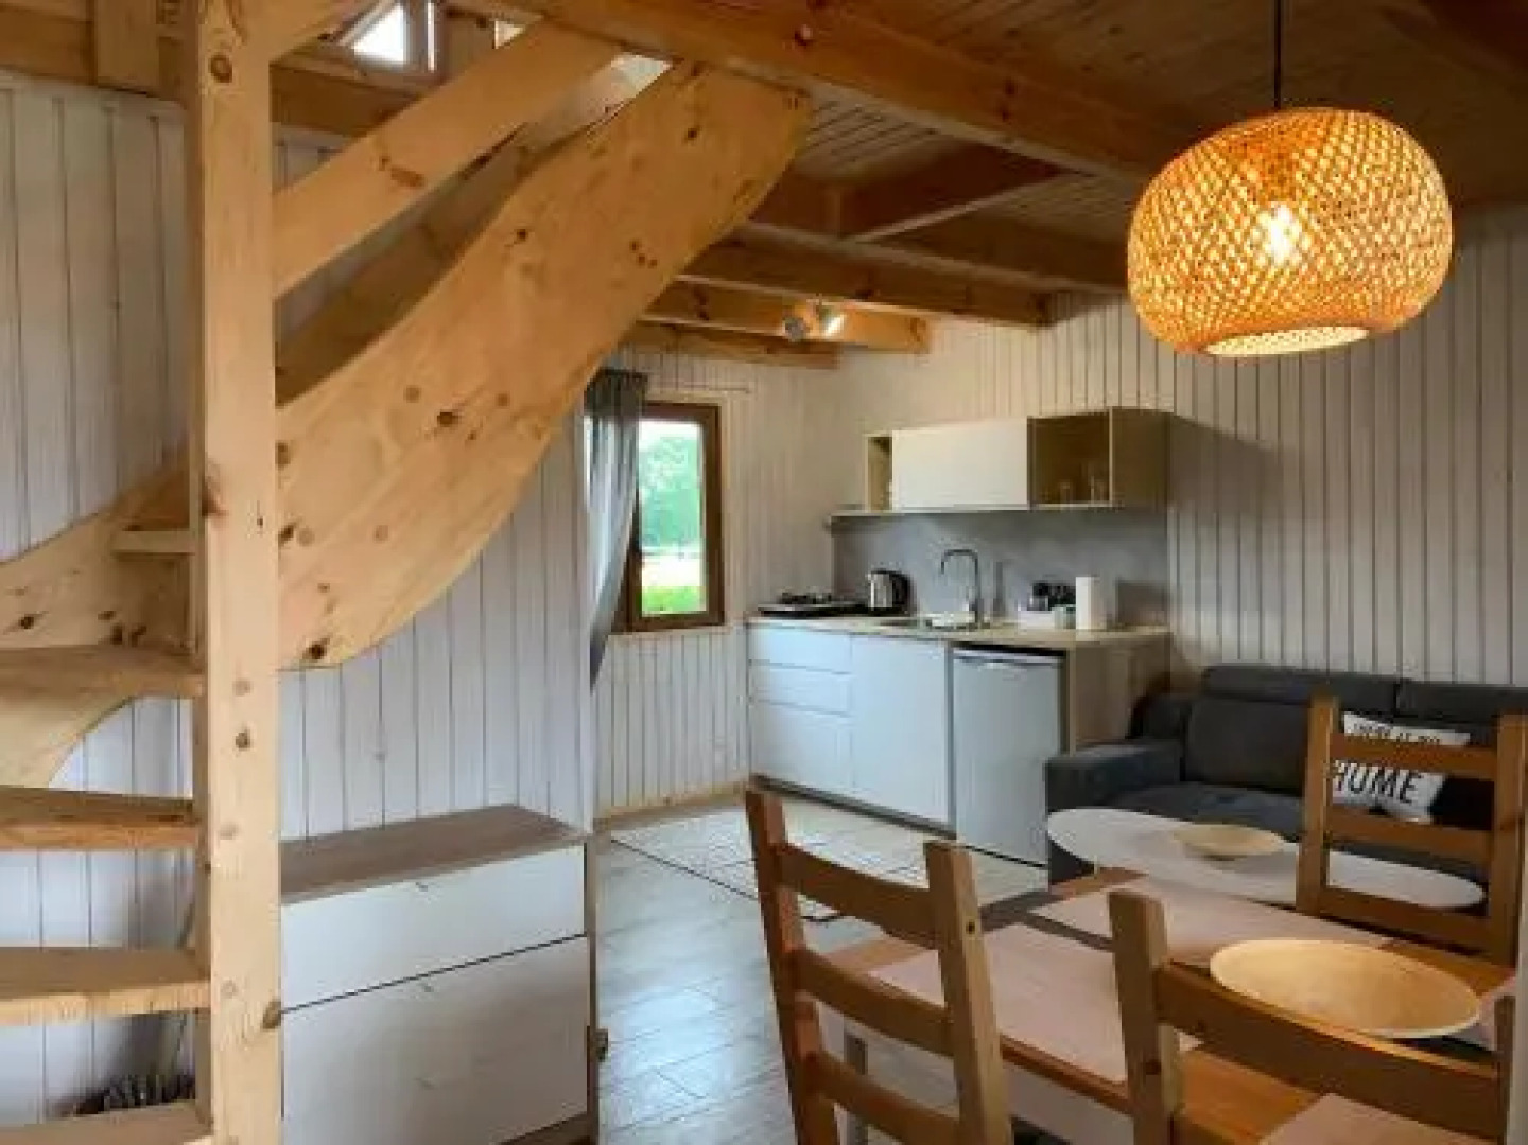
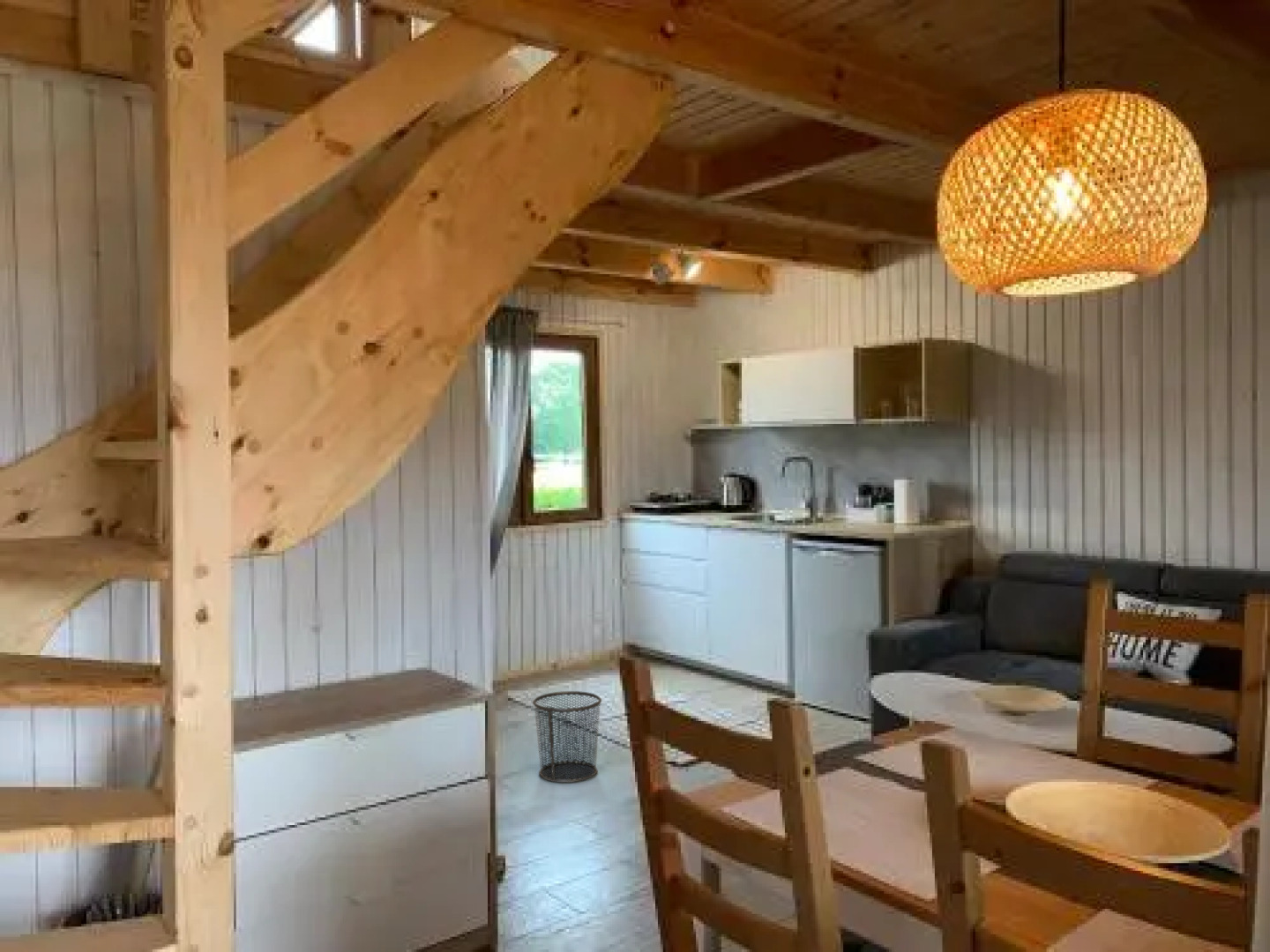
+ waste bin (567, 735)
